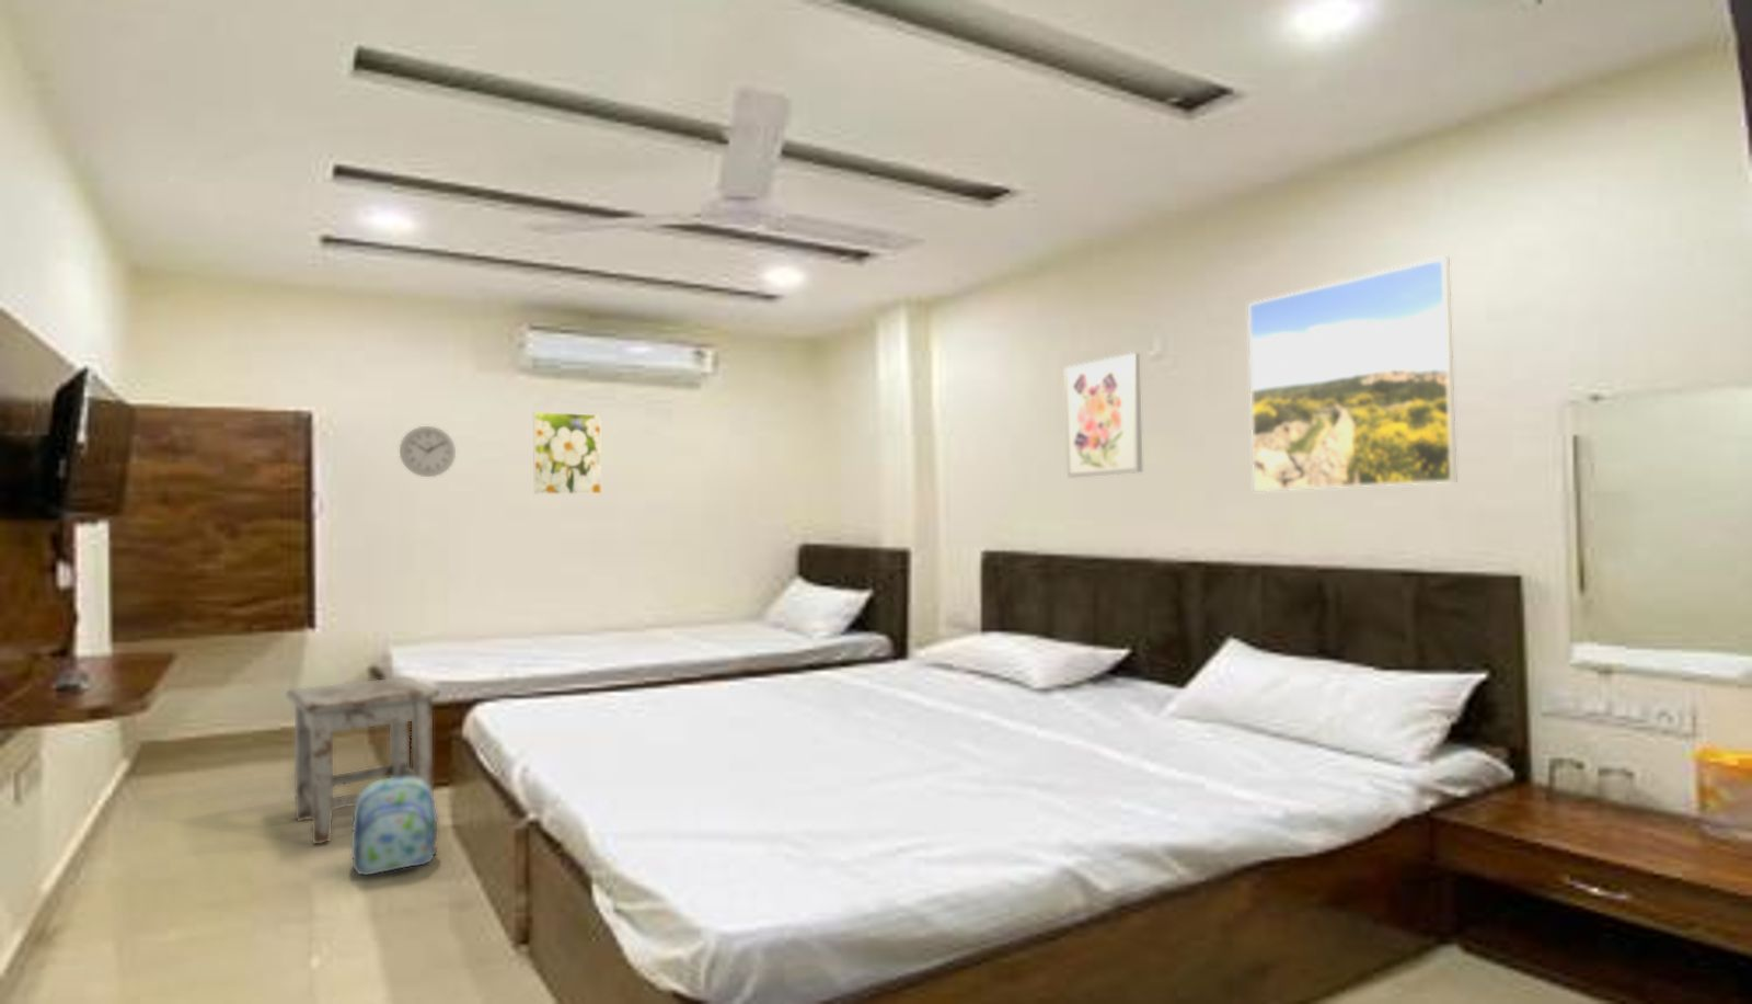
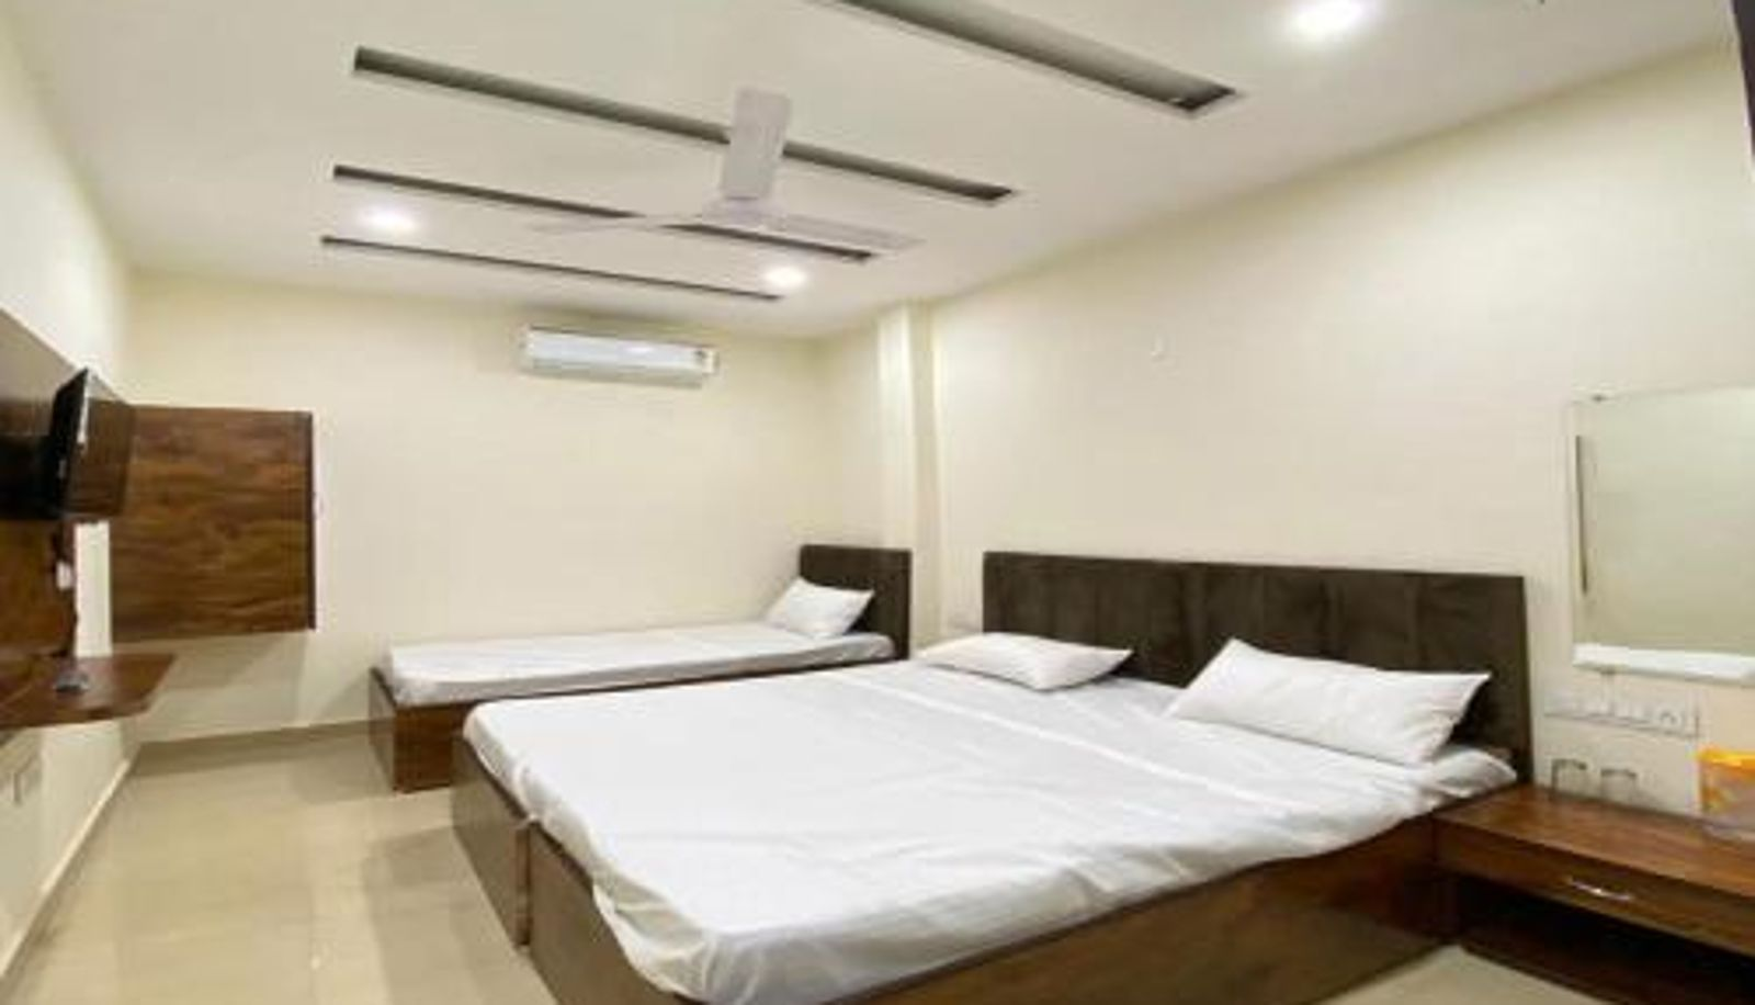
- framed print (567, 453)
- backpack (396, 825)
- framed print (1343, 384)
- wall clock (427, 450)
- stool (365, 769)
- wall art (1101, 418)
